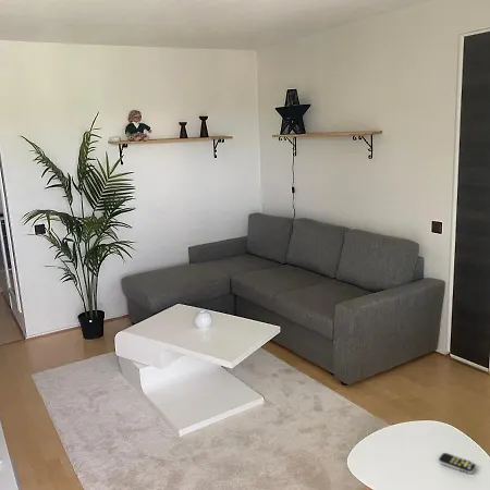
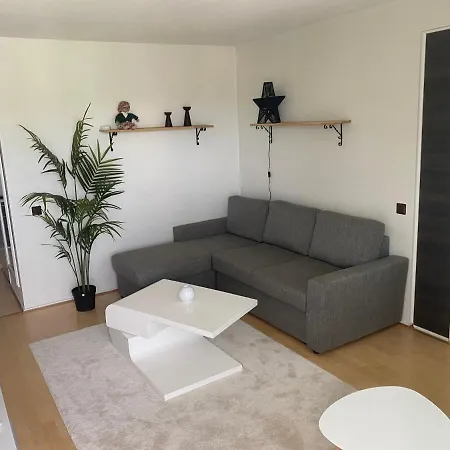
- remote control (456, 463)
